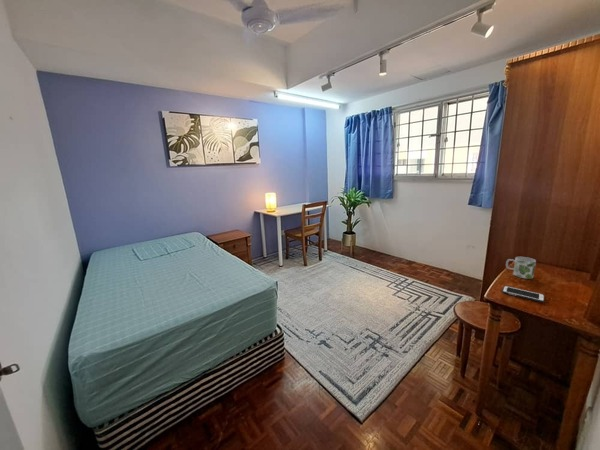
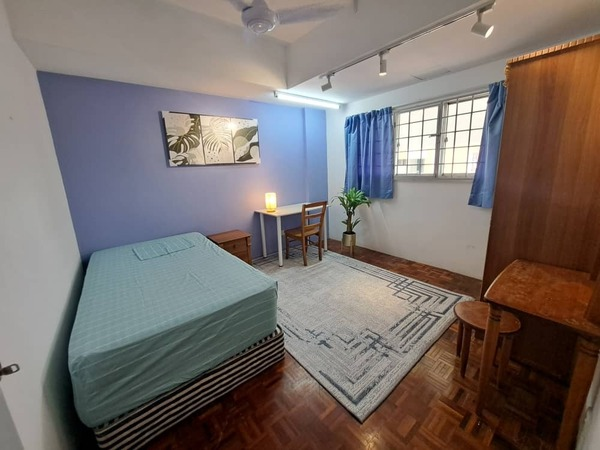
- cell phone (522, 293)
- mug (519, 266)
